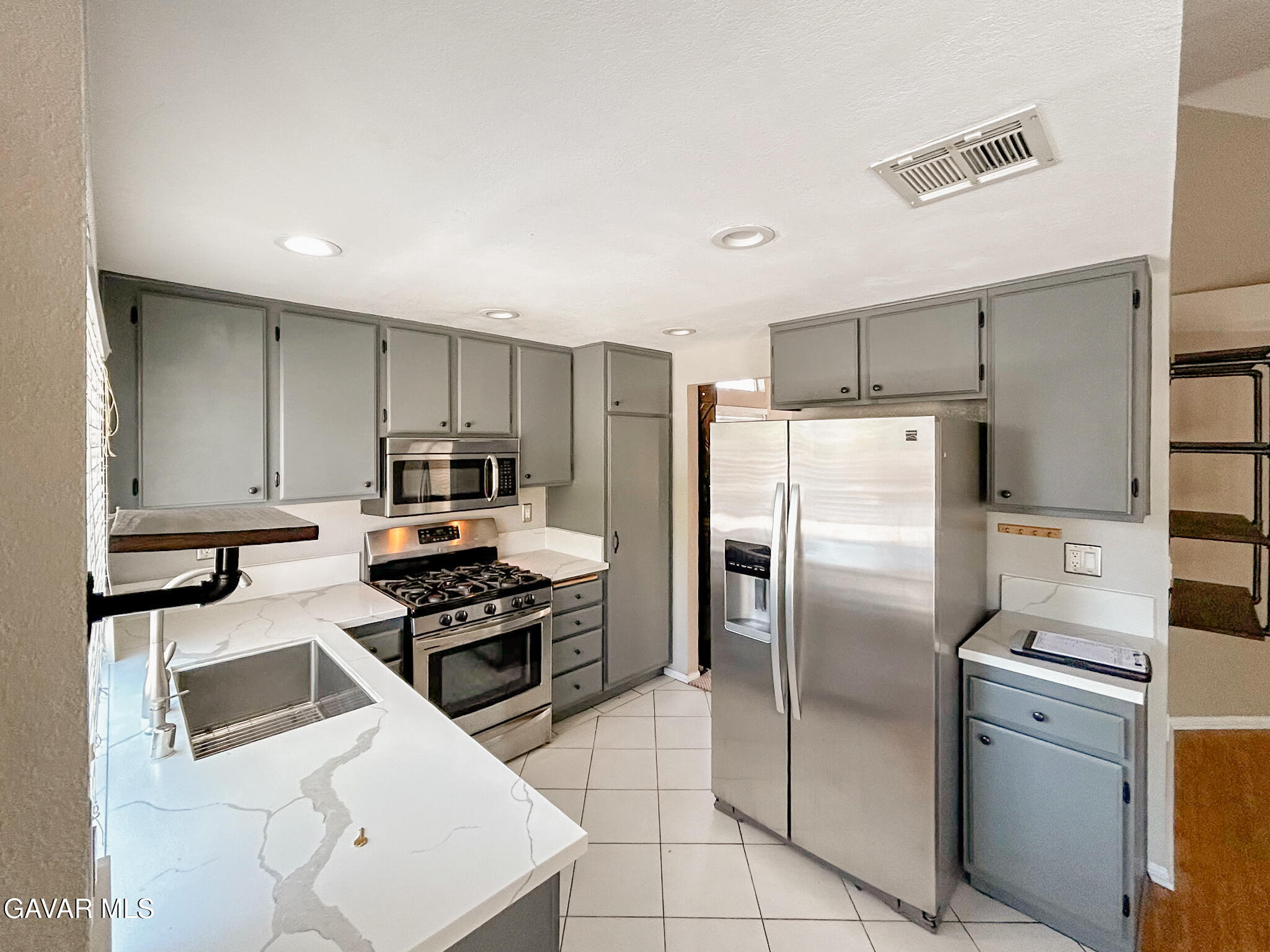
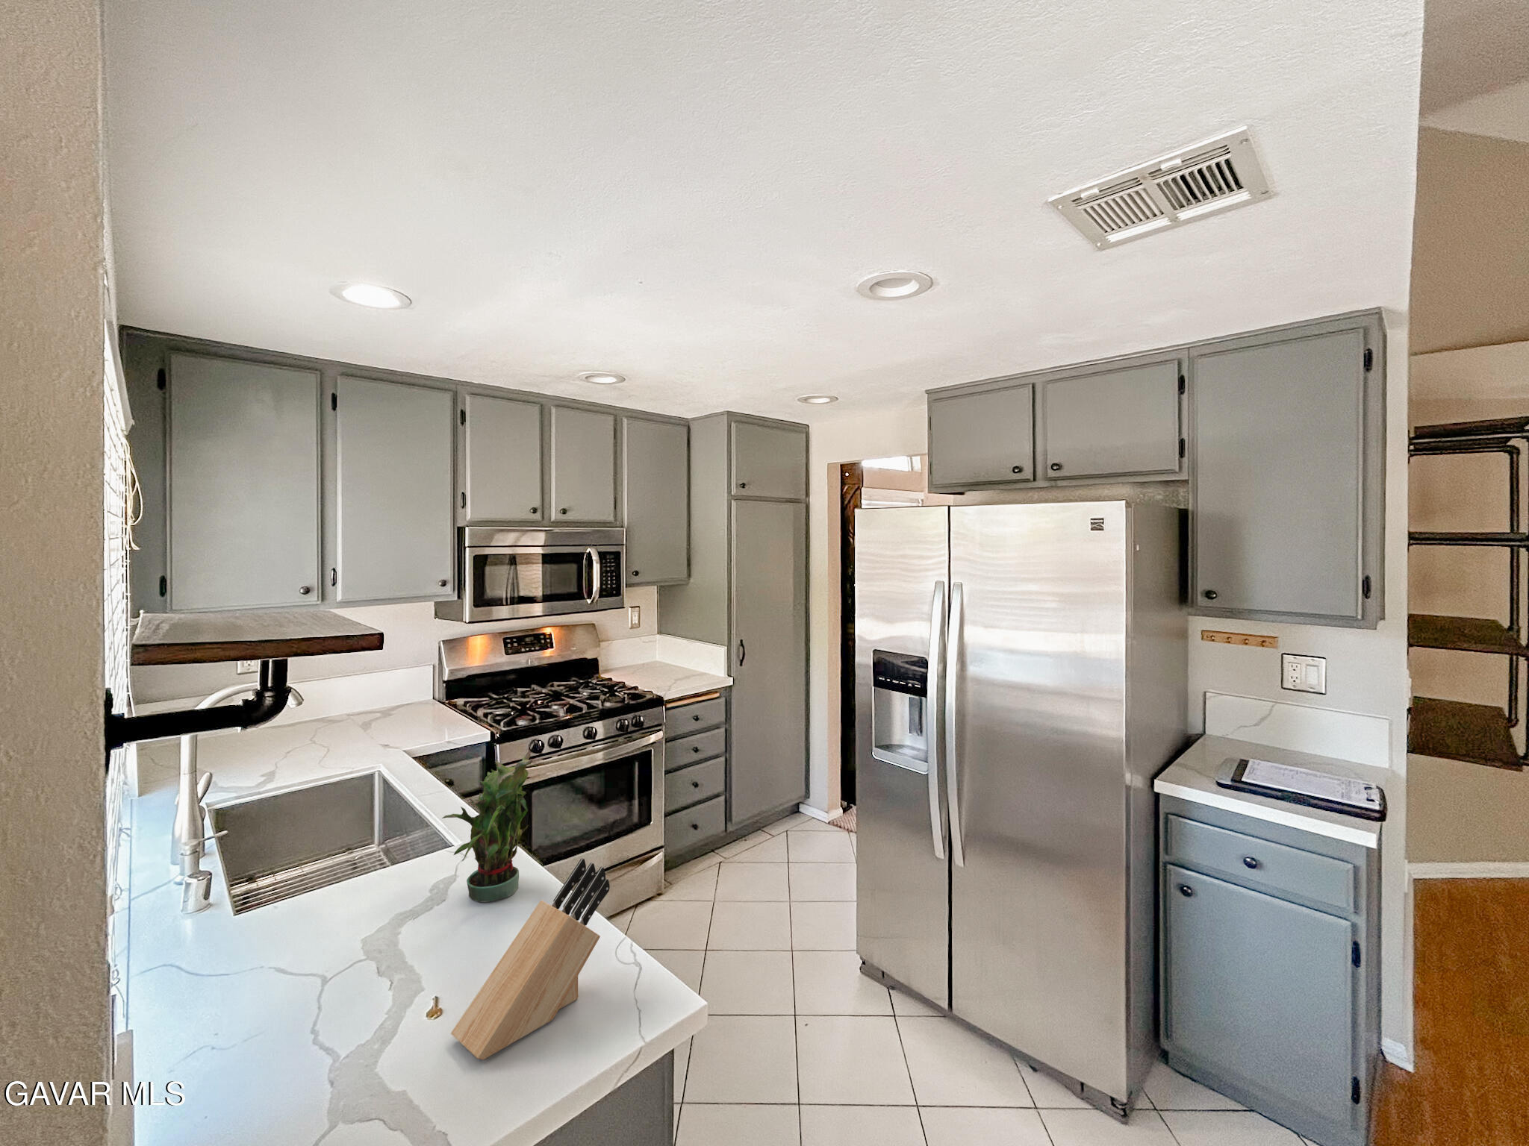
+ knife block (539, 945)
+ potted plant (498, 825)
